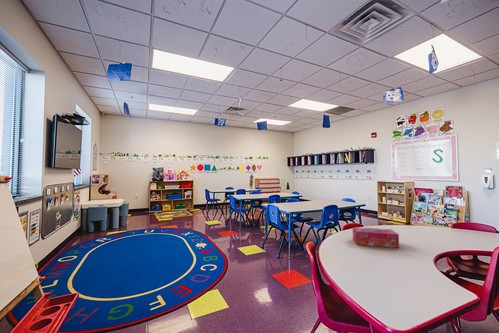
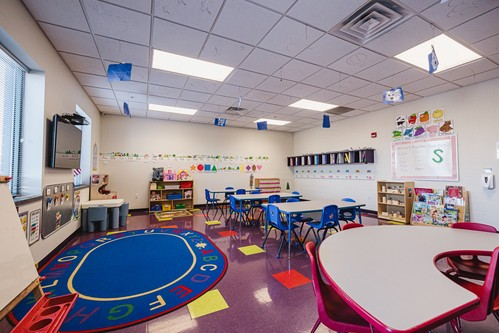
- tissue box (374, 236)
